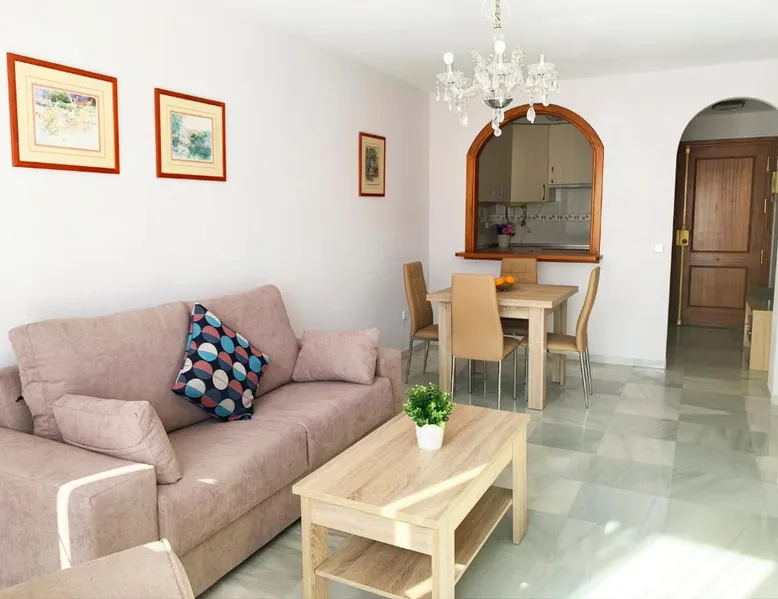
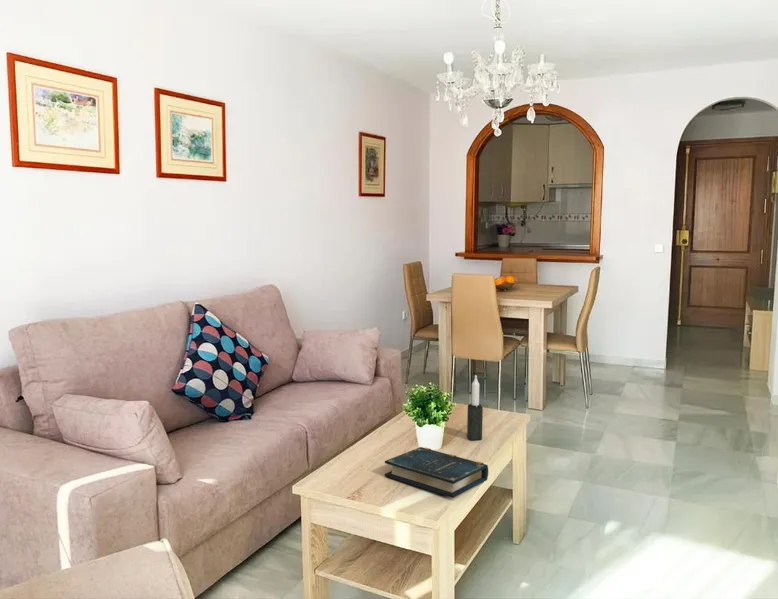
+ book (436, 470)
+ candle (475, 406)
